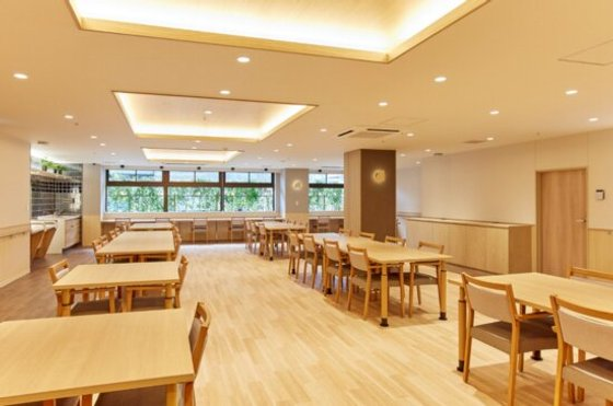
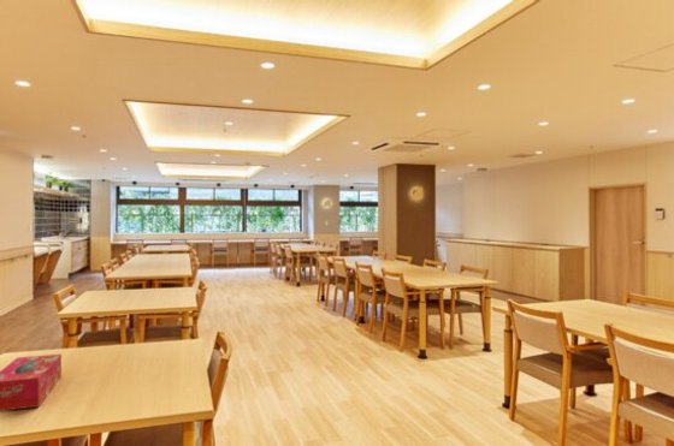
+ tissue box (26, 380)
